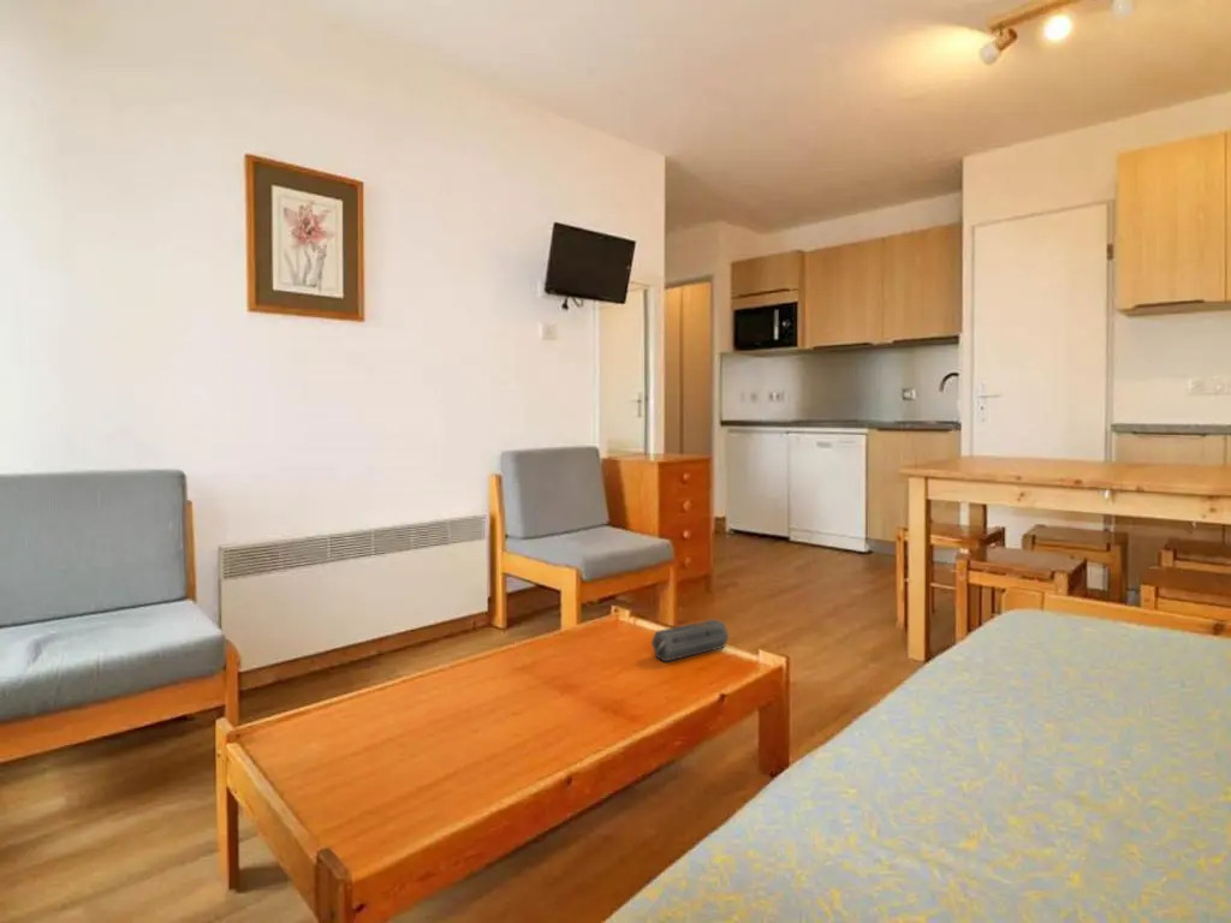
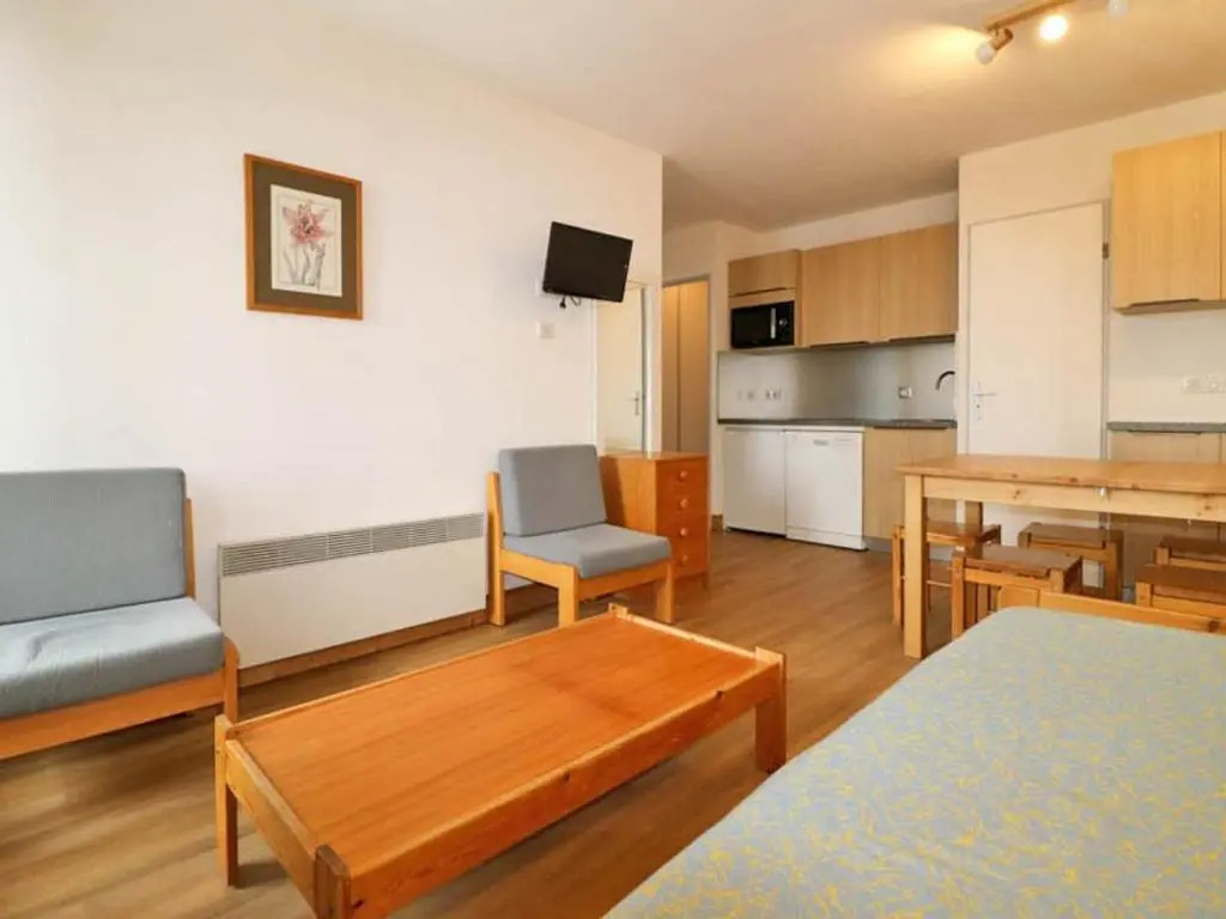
- speaker (690, 639)
